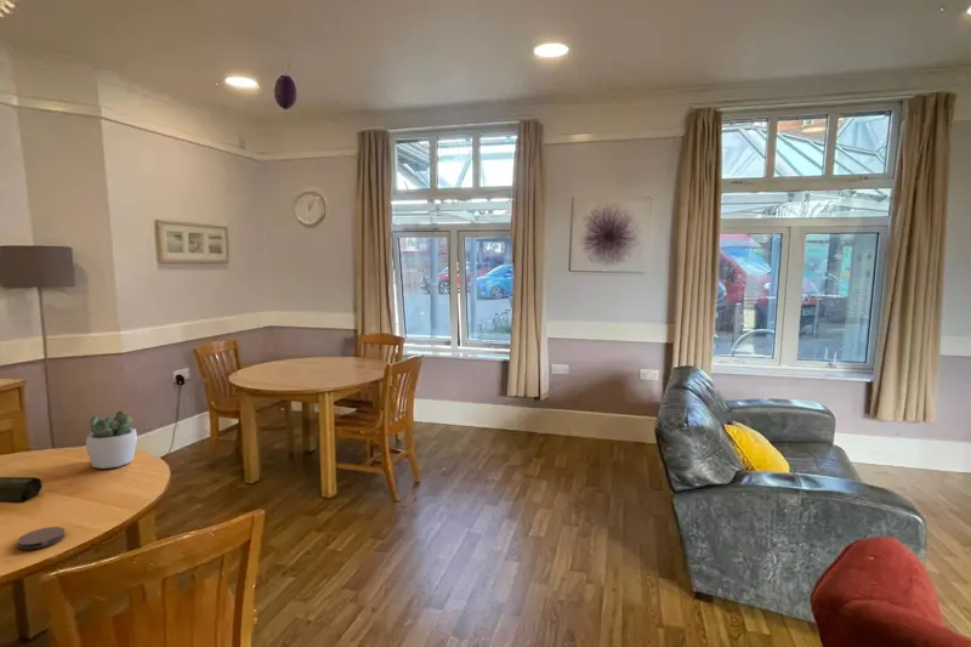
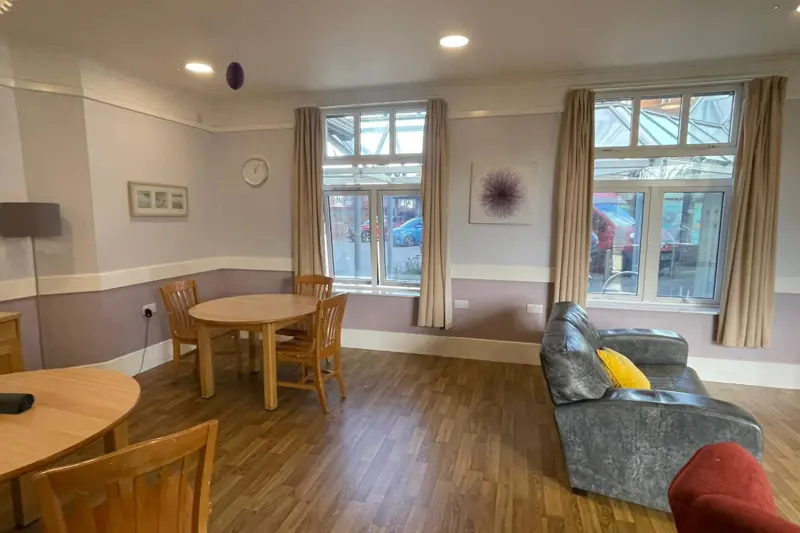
- succulent plant (112, 438)
- coaster (41, 537)
